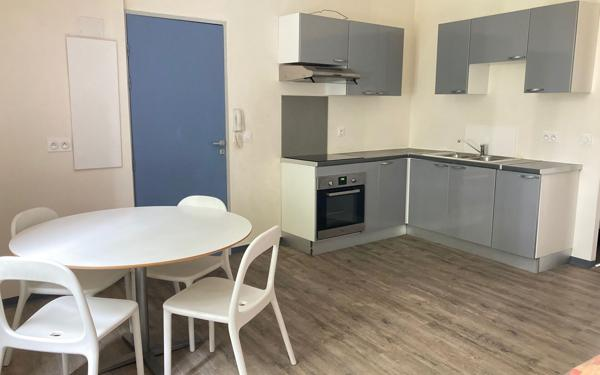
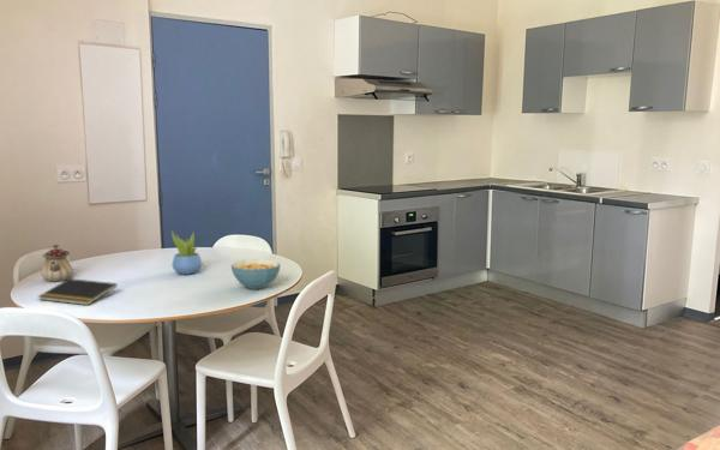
+ notepad (78, 290)
+ succulent plant (185, 251)
+ cereal bowl (256, 275)
+ teapot (56, 260)
